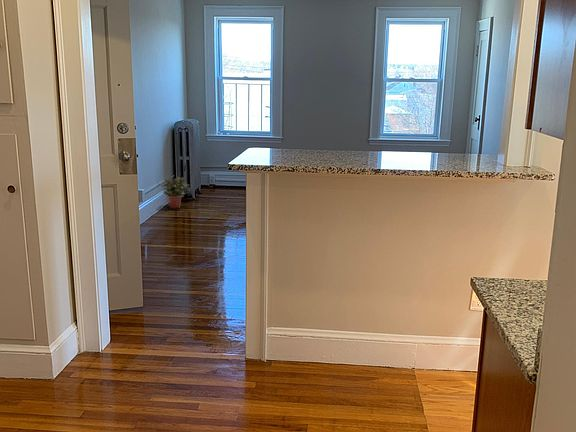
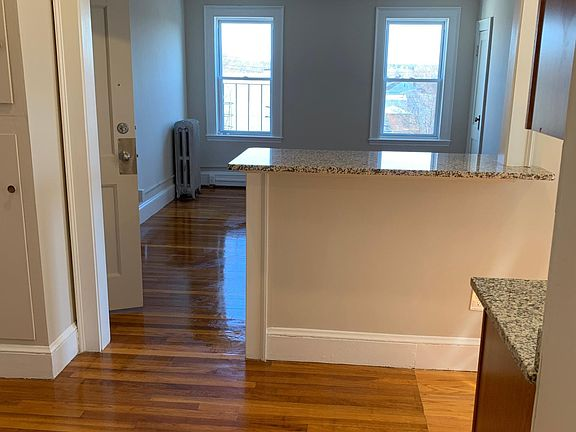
- potted plant (174, 191)
